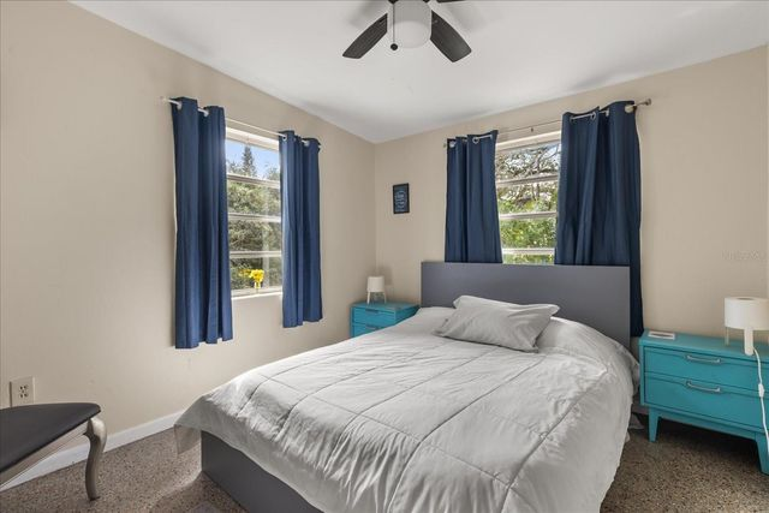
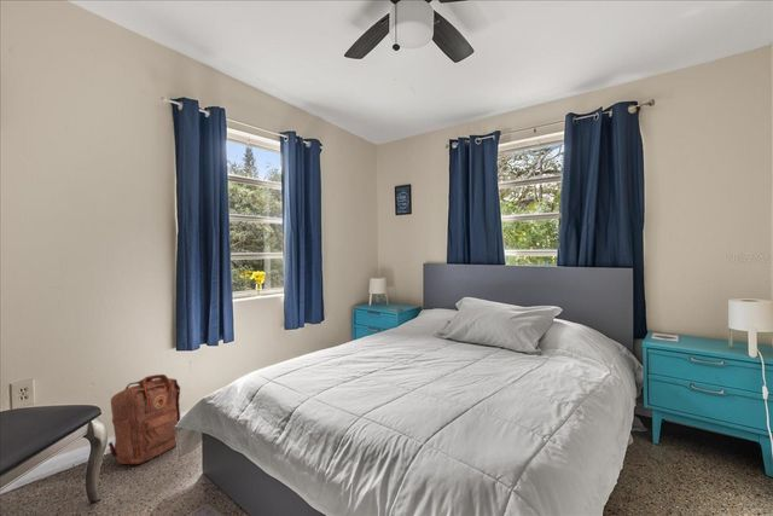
+ backpack (145, 414)
